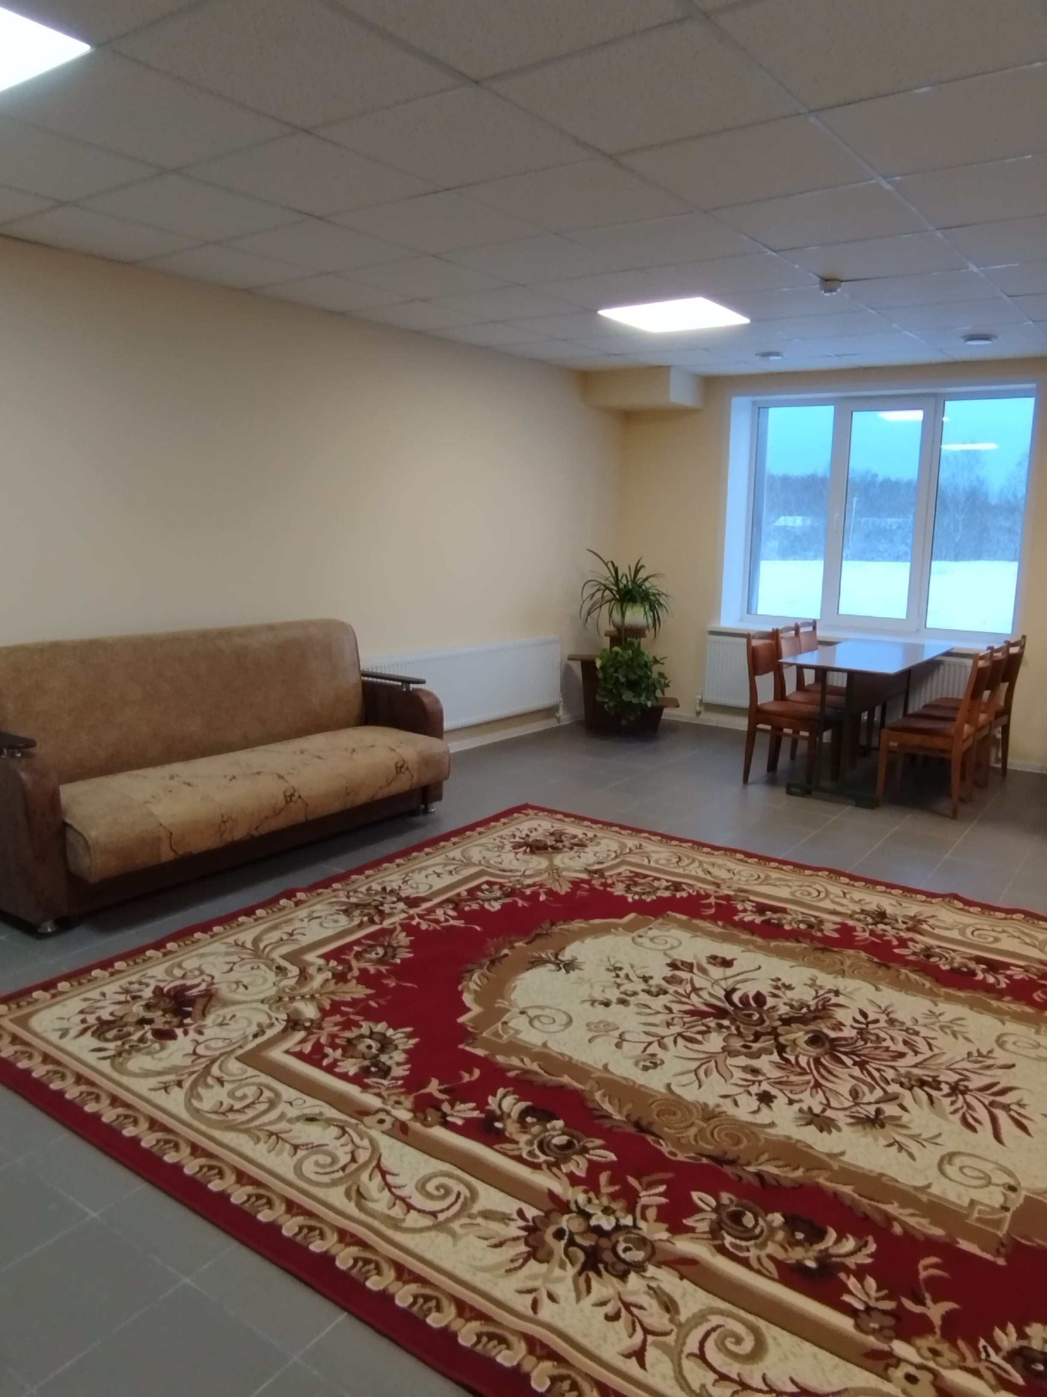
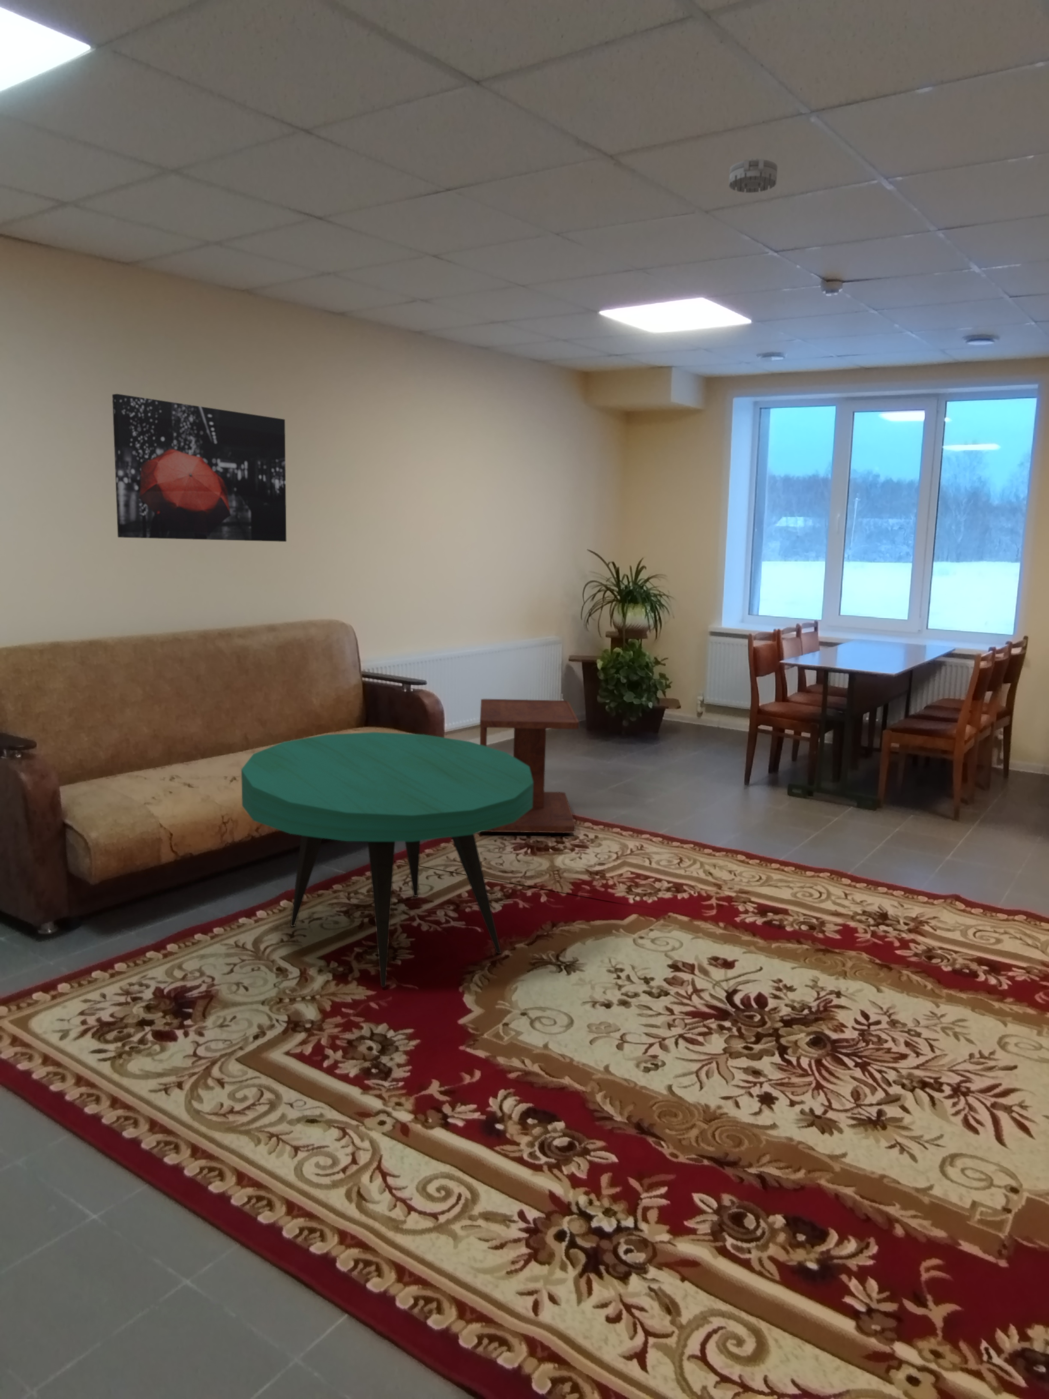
+ wall art (206, 474)
+ smoke detector (753, 175)
+ side table (526, 763)
+ coffee table (390, 848)
